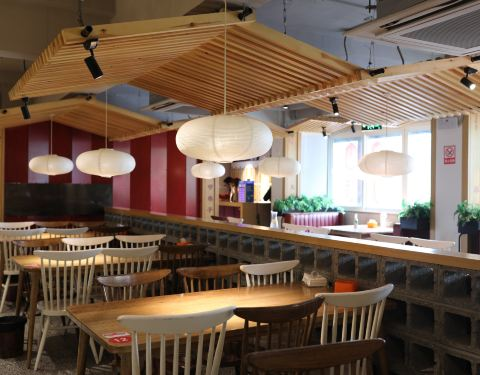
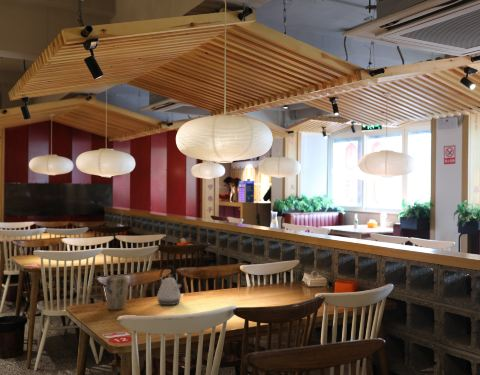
+ plant pot (116, 292)
+ kettle (169, 284)
